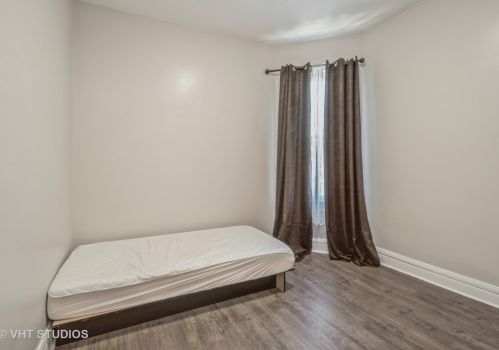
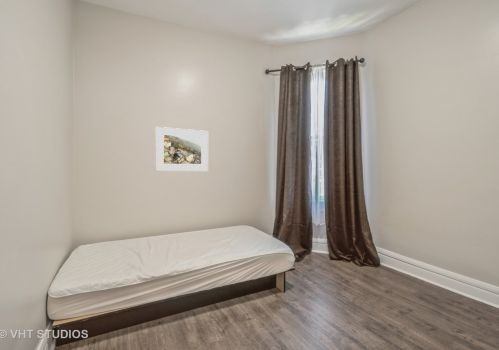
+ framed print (183, 150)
